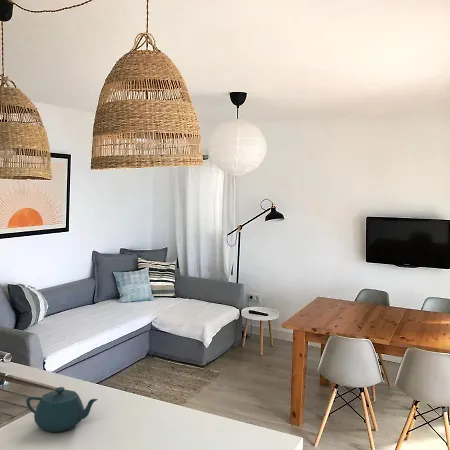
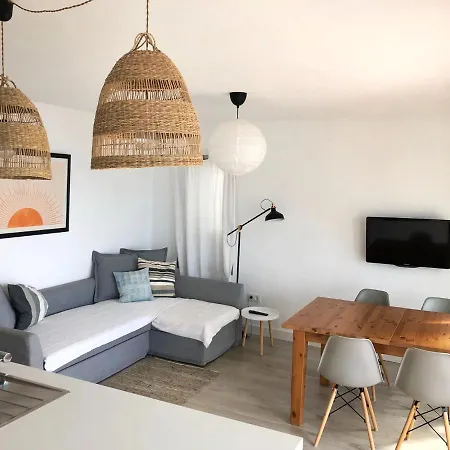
- teapot (61, 406)
